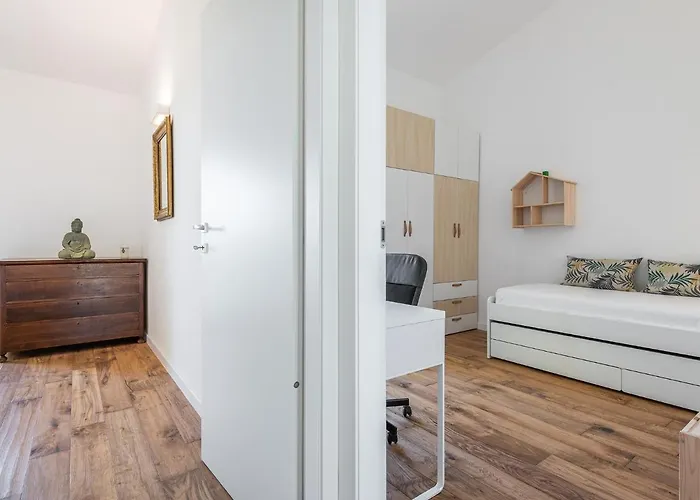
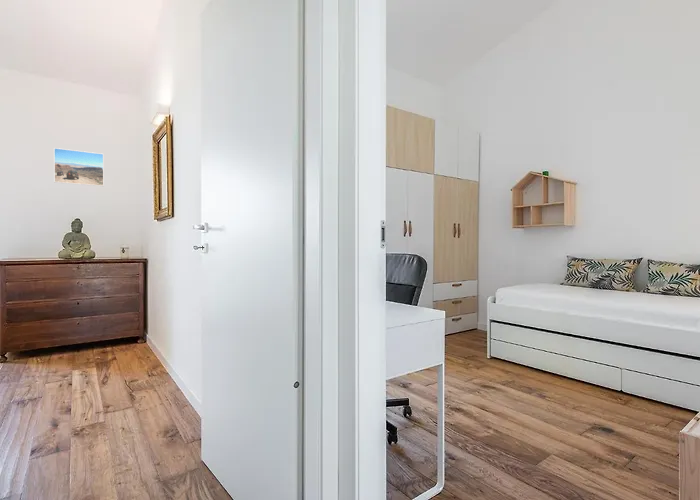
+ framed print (79, 167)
